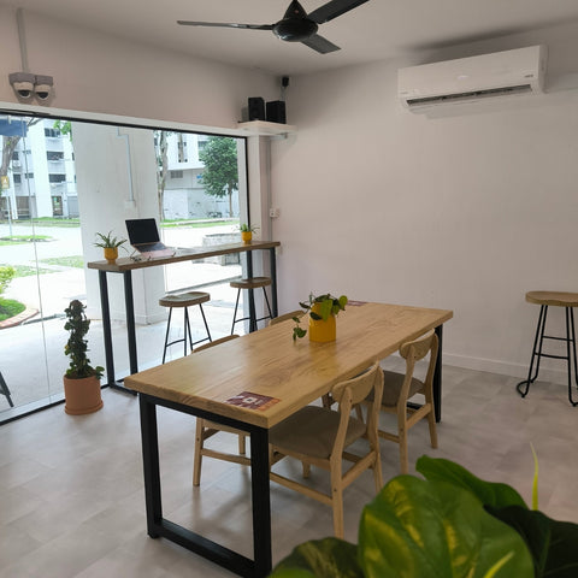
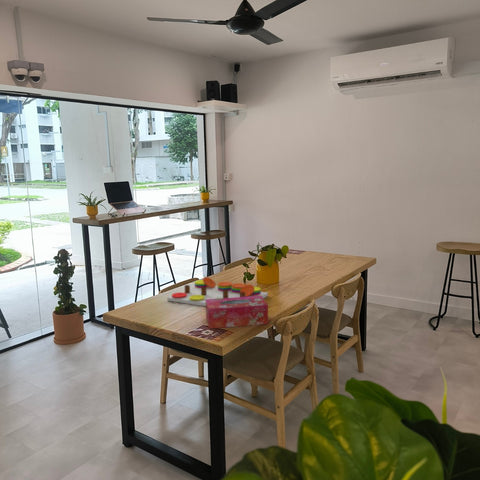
+ tissue box (236, 311)
+ board game (218, 291)
